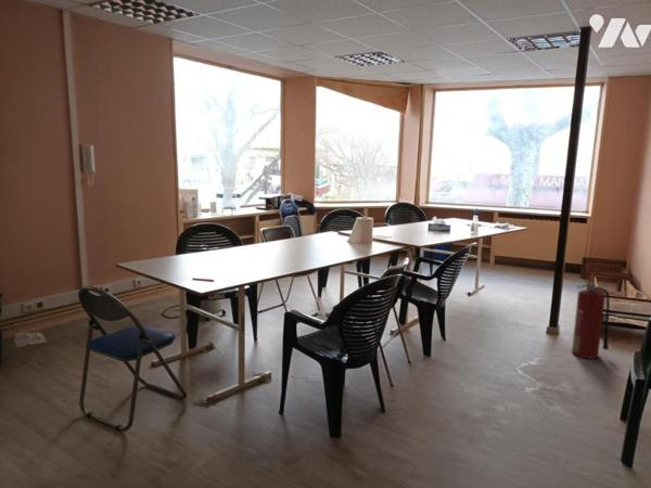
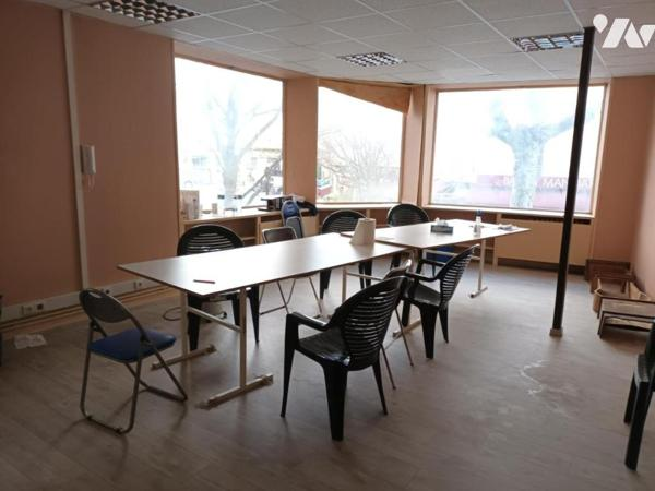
- fire extinguisher (592, 318)
